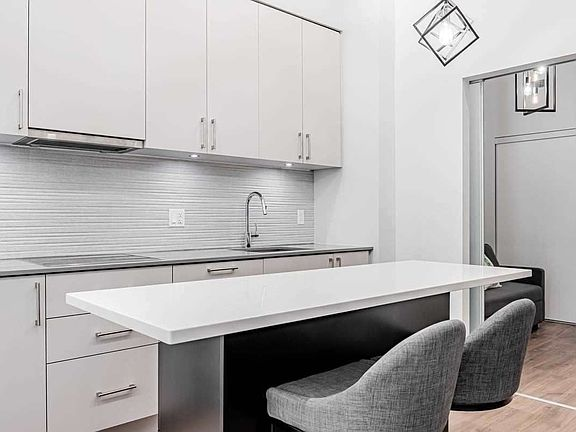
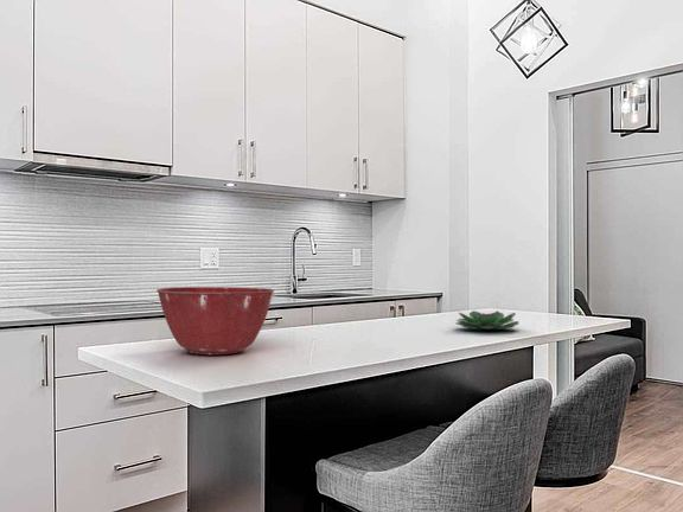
+ mixing bowl (216, 319)
+ succulent plant (486, 319)
